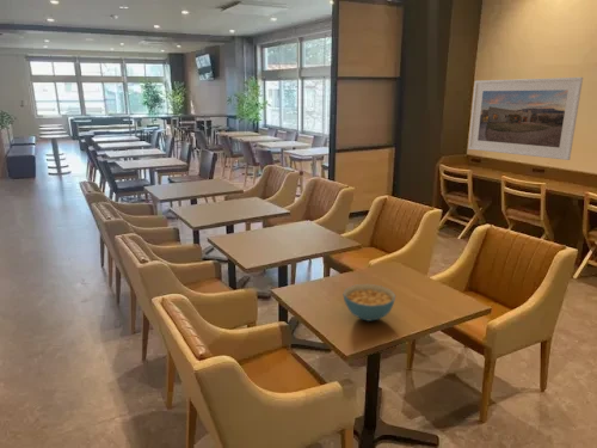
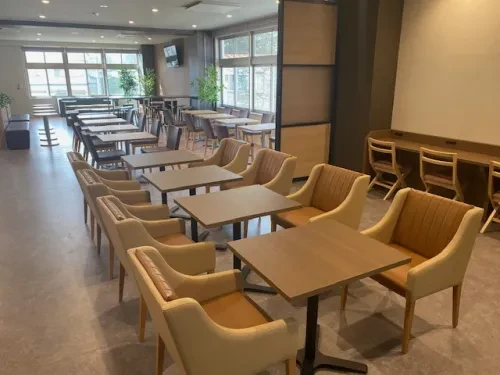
- cereal bowl (368, 306)
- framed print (518, 117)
